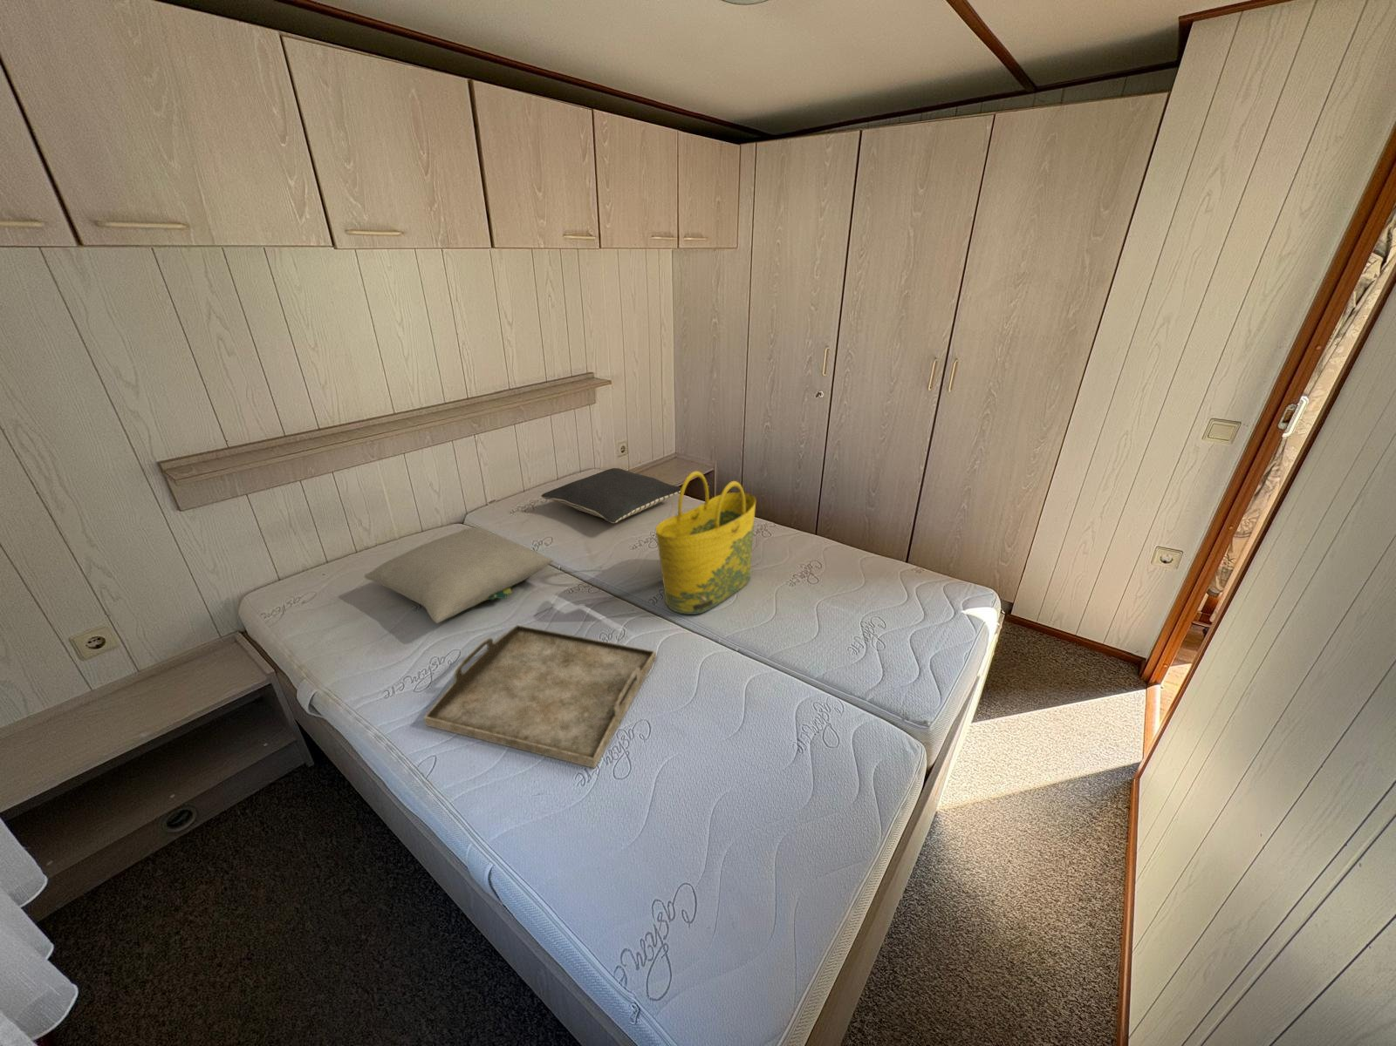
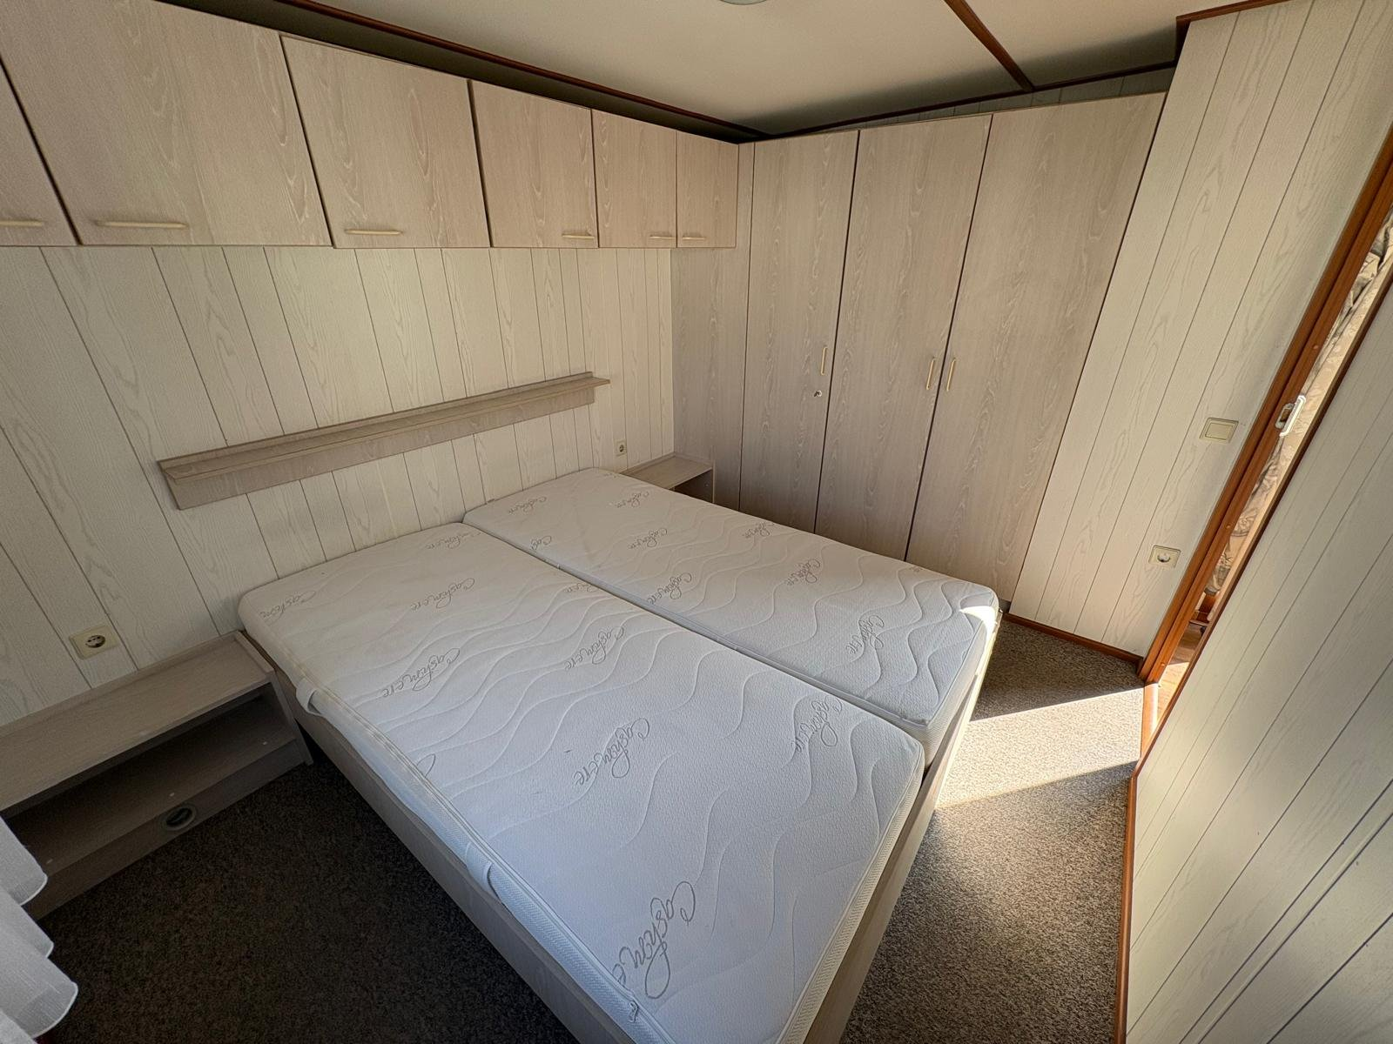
- serving tray (549, 678)
- pillow (613, 492)
- tote bag (710, 535)
- pillow (461, 567)
